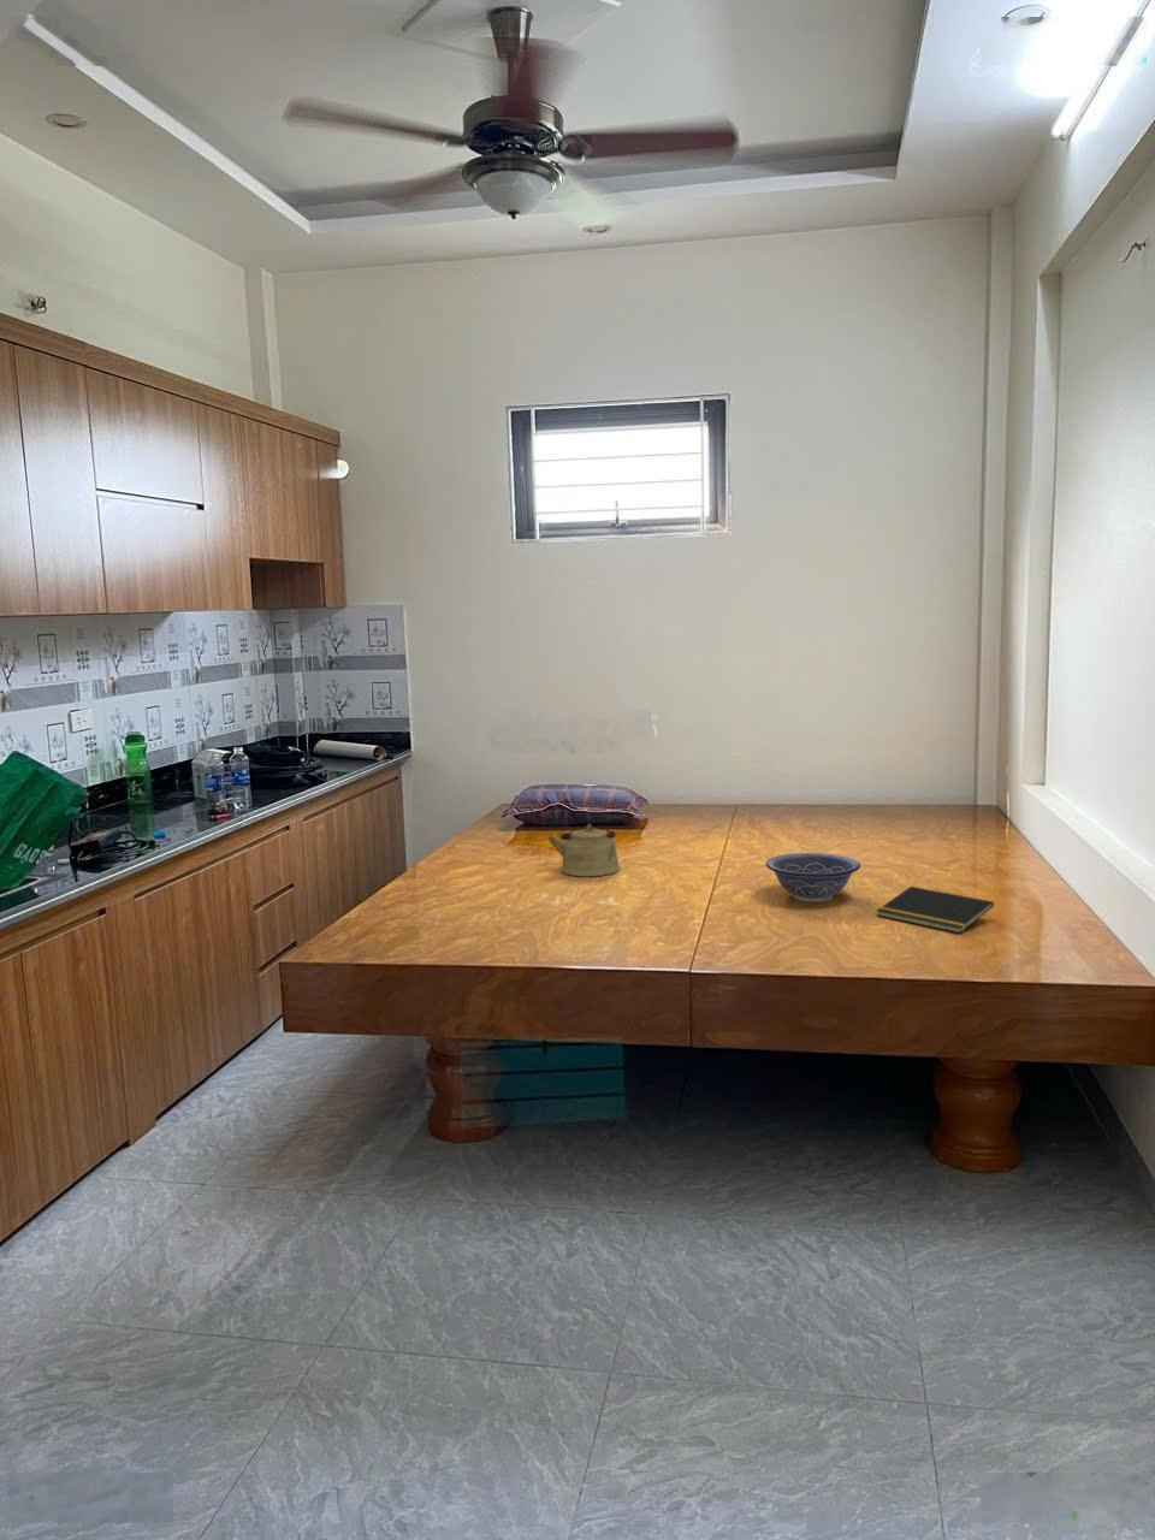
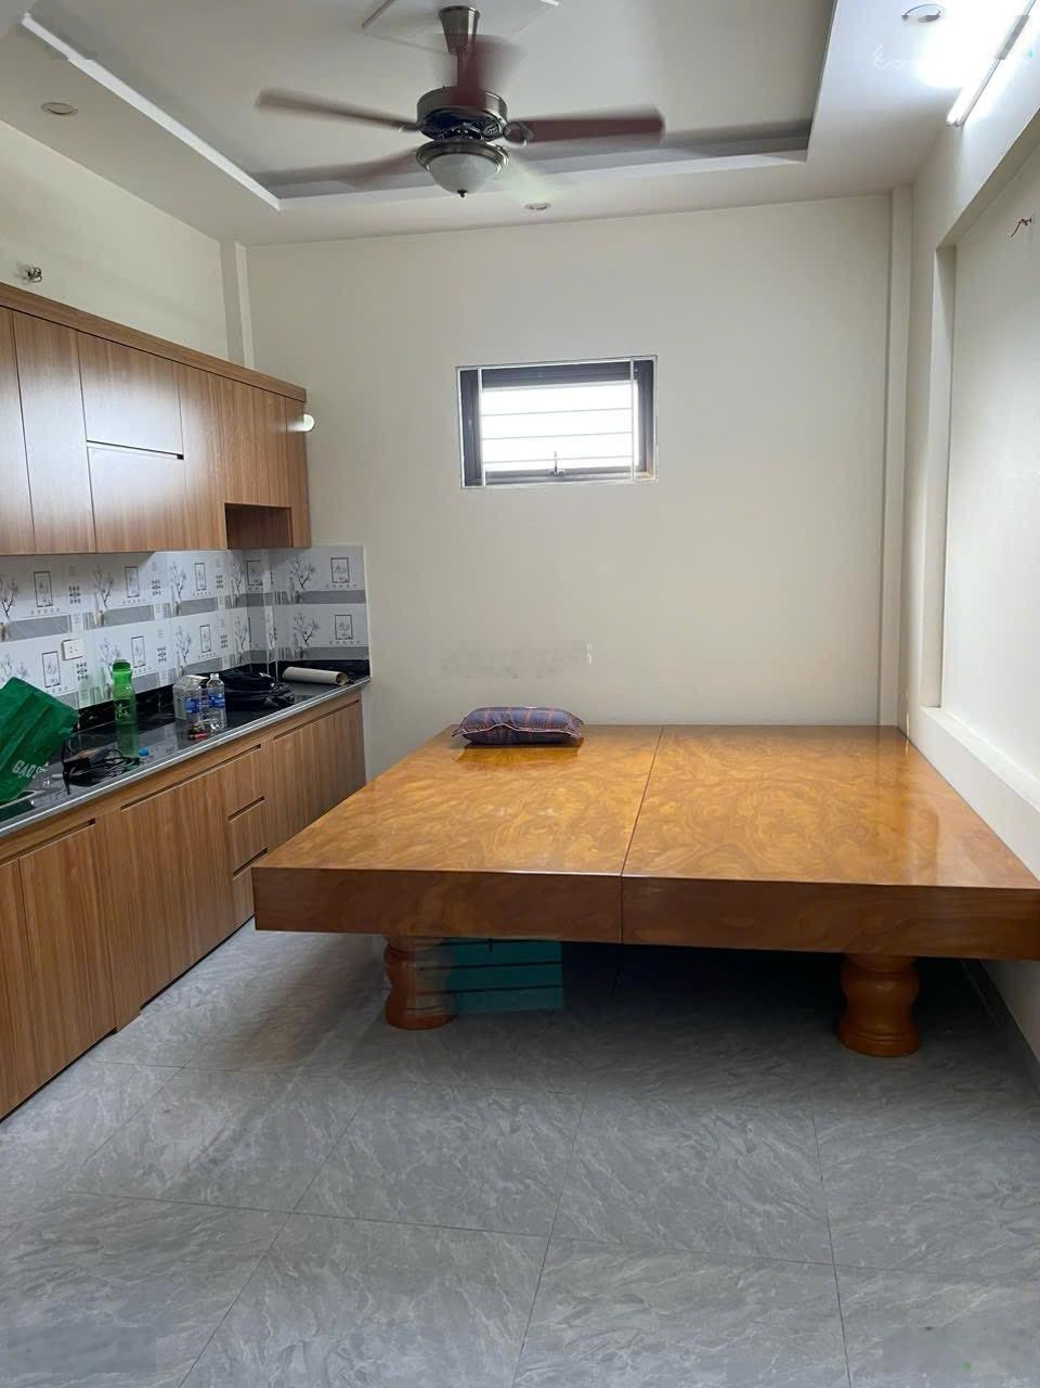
- decorative bowl (812, 879)
- kettle (582, 846)
- notepad (934, 908)
